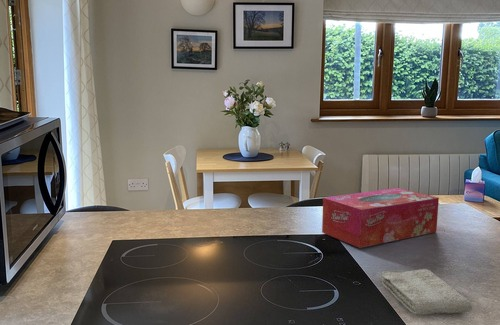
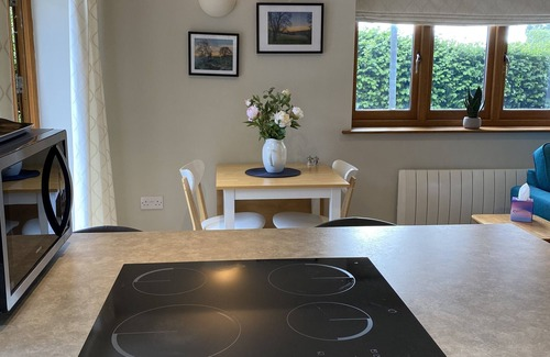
- washcloth (422, 289)
- tissue box (380, 215)
